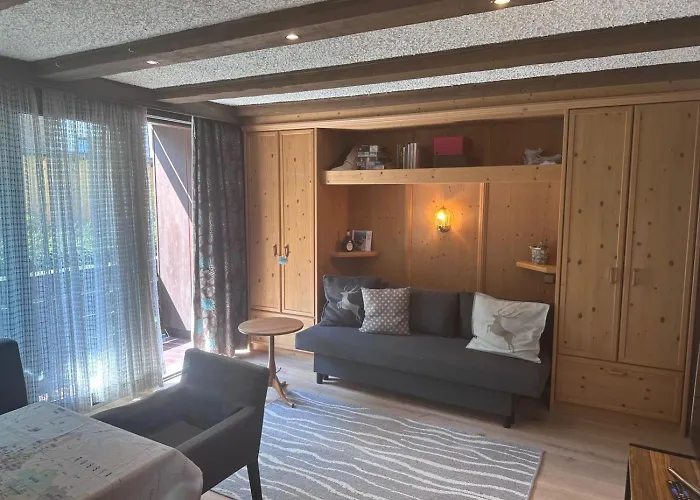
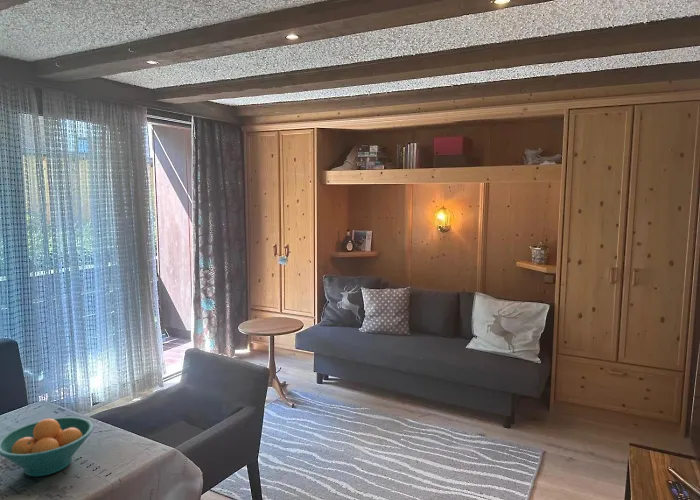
+ fruit bowl (47, 443)
